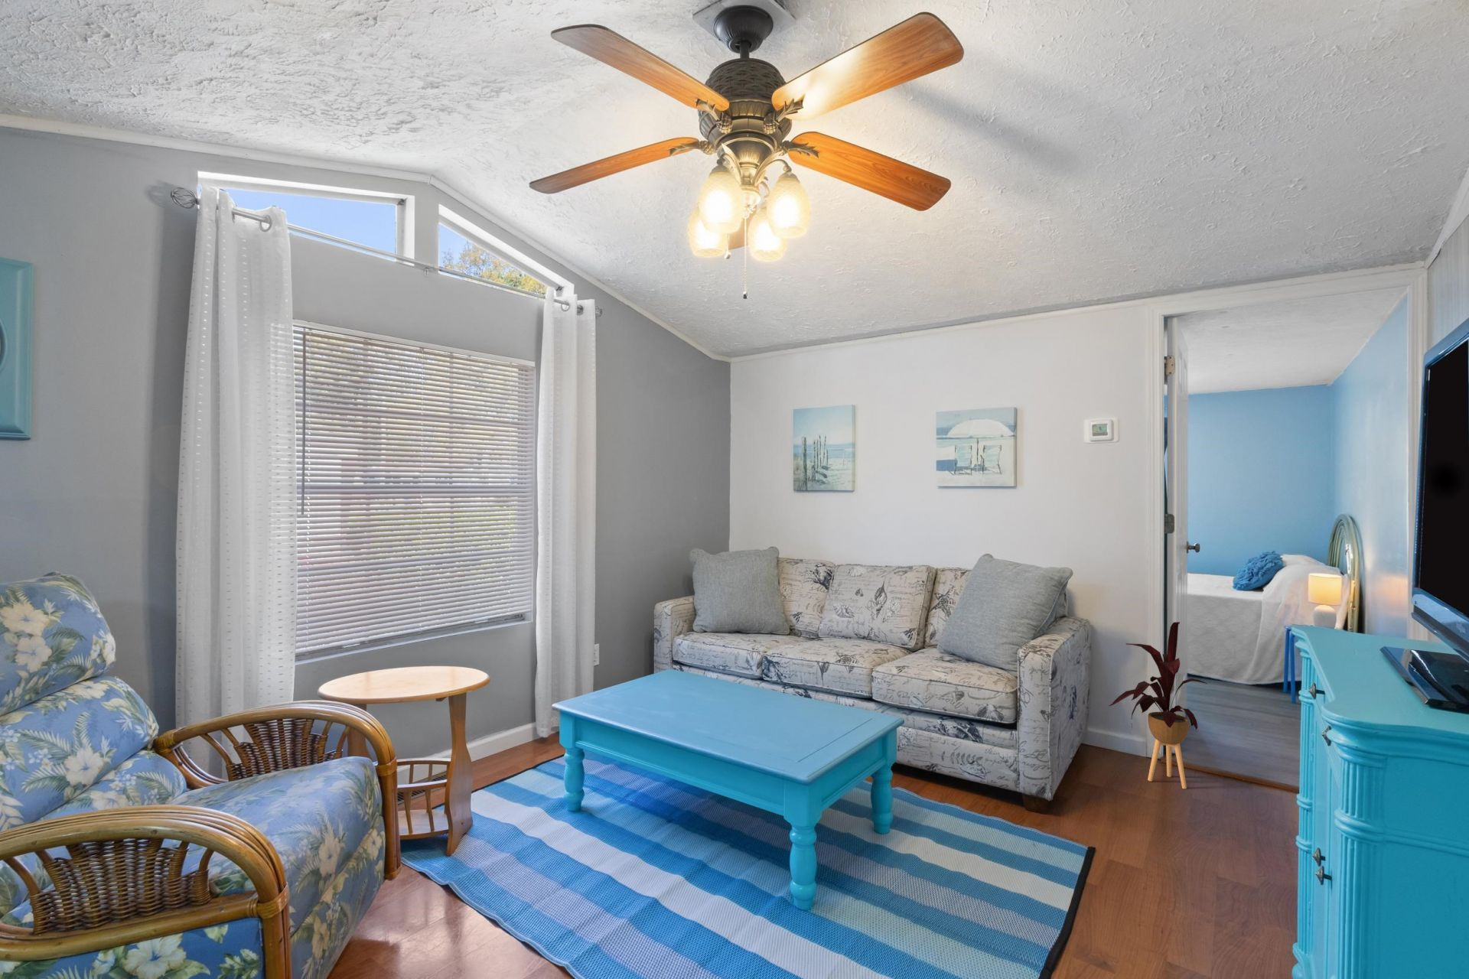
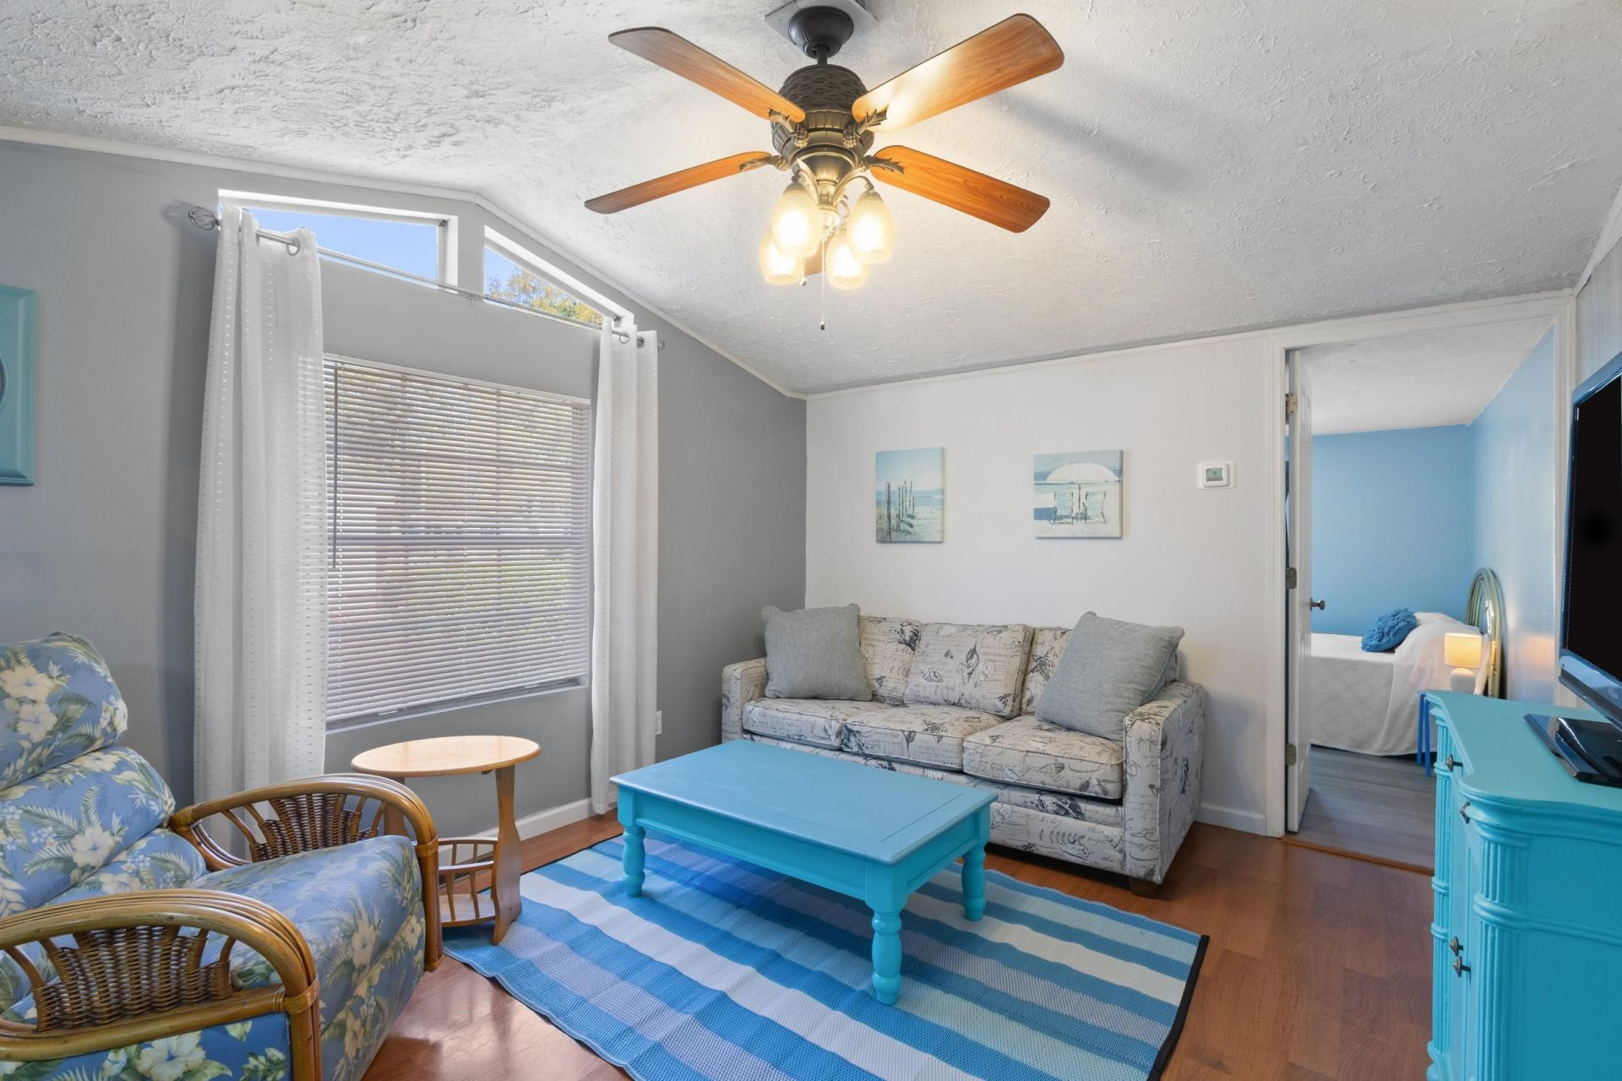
- house plant (1157, 699)
